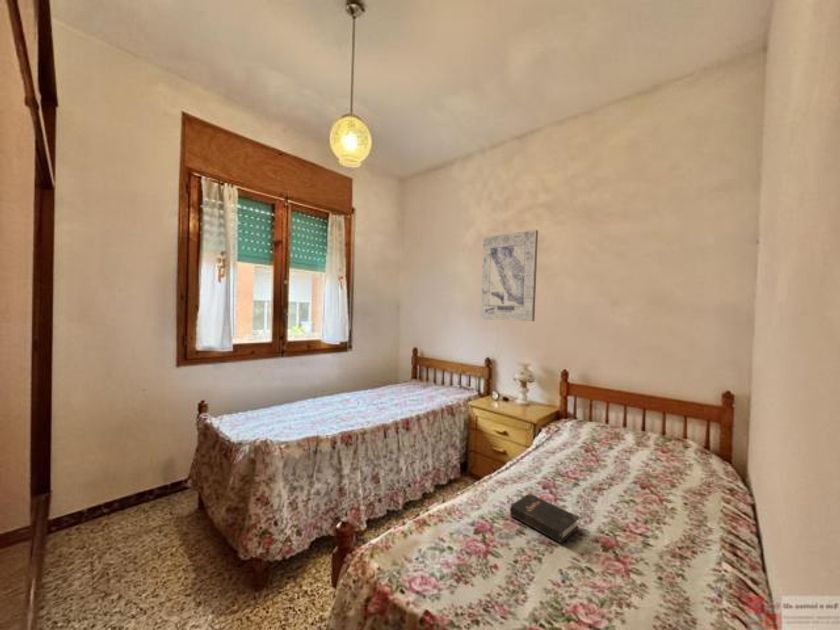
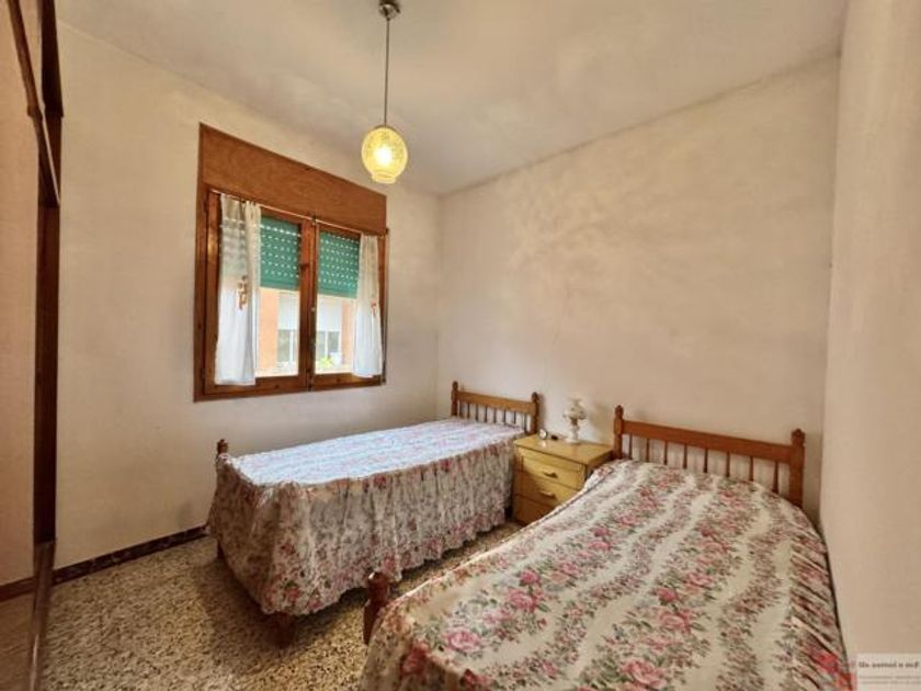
- wall art (507, 277)
- hardback book (543, 516)
